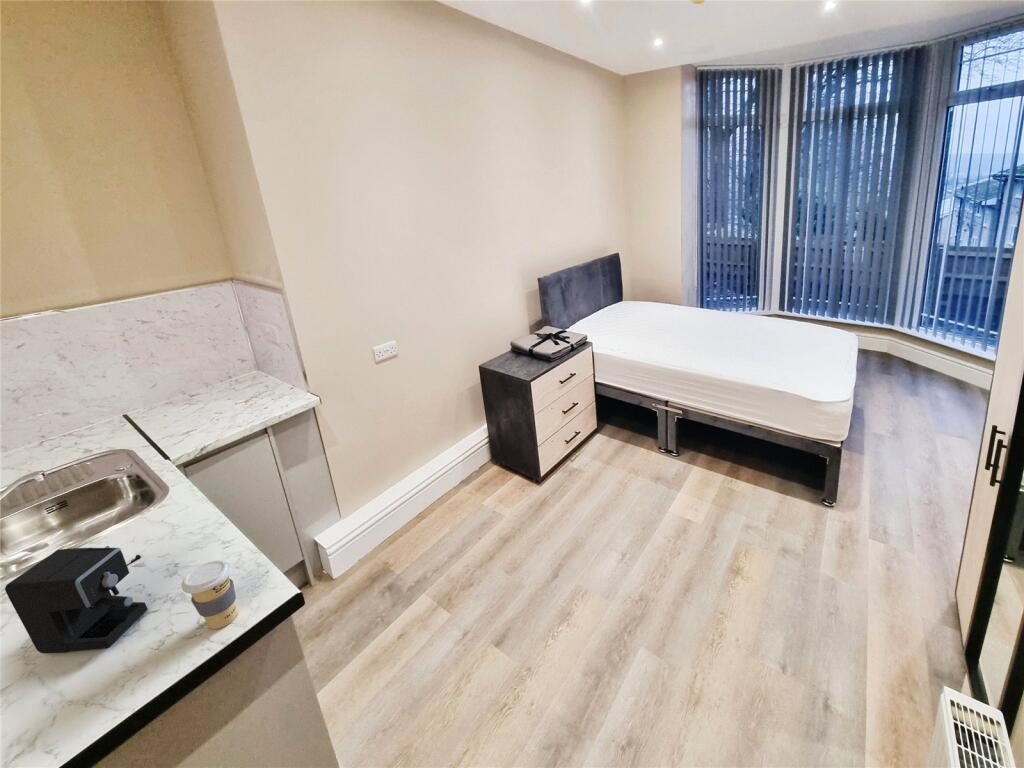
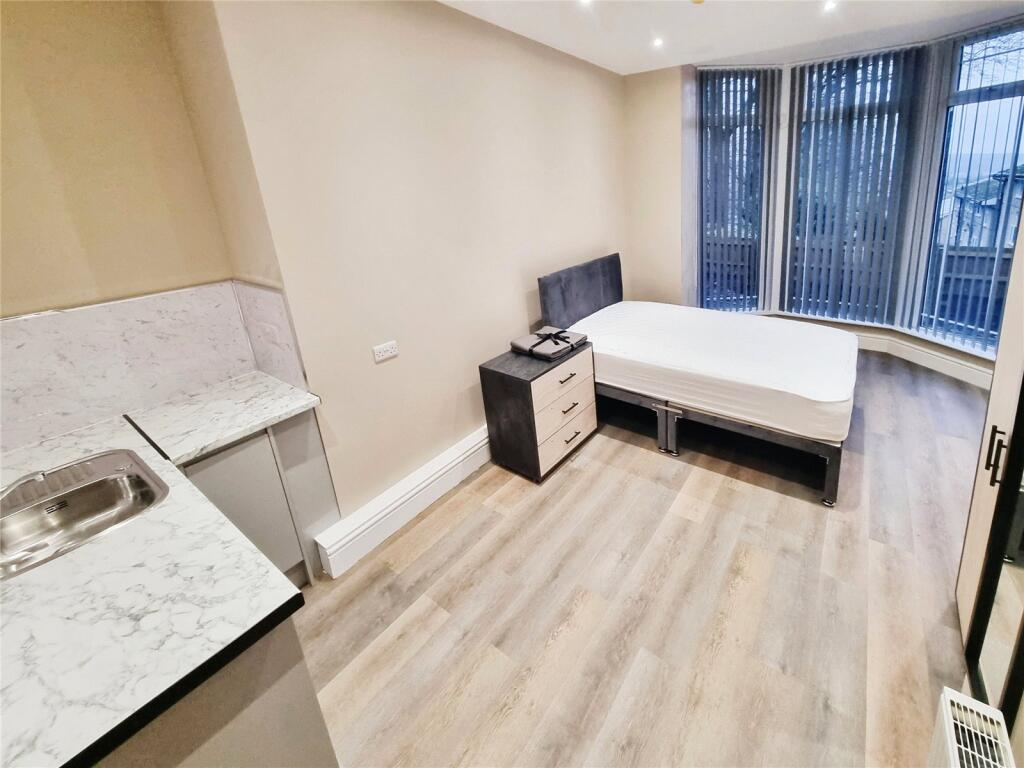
- coffee cup (214, 596)
- coffee maker (113, 568)
